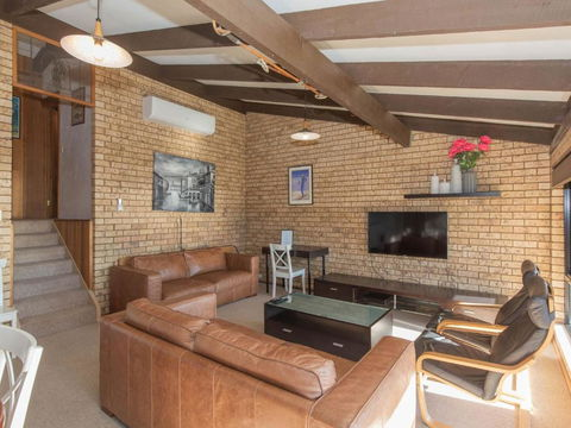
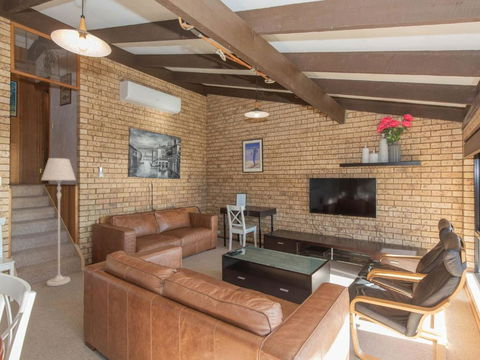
+ floor lamp (59, 220)
